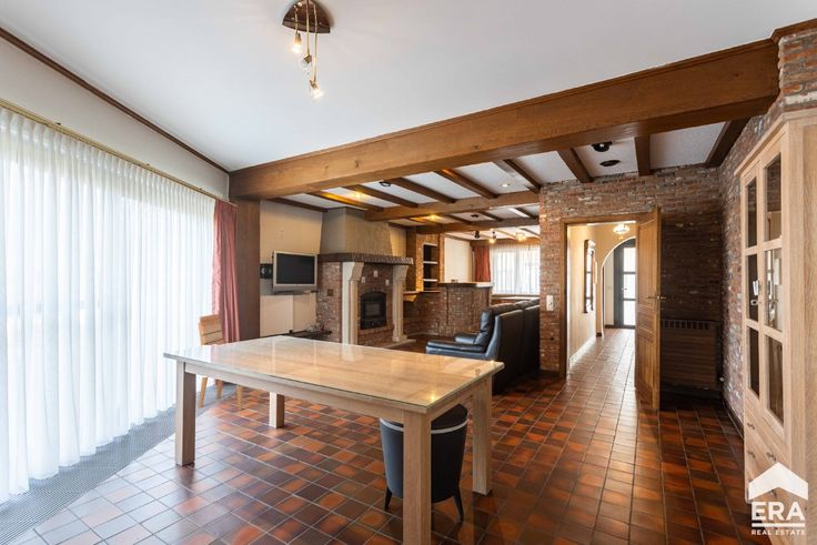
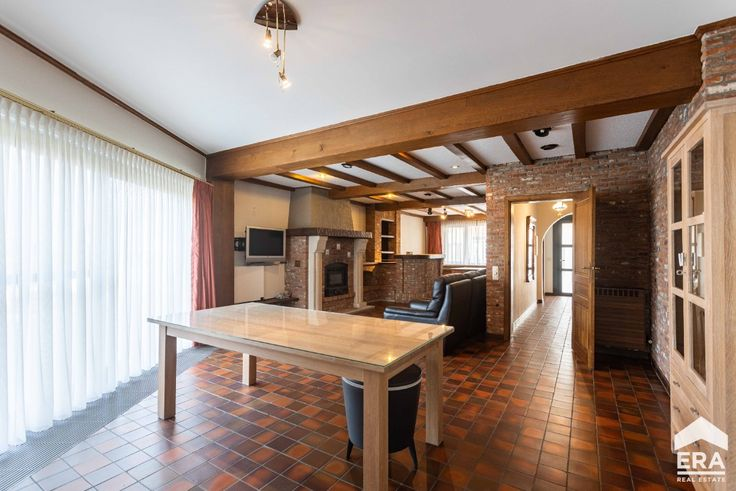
- chair (223, 343)
